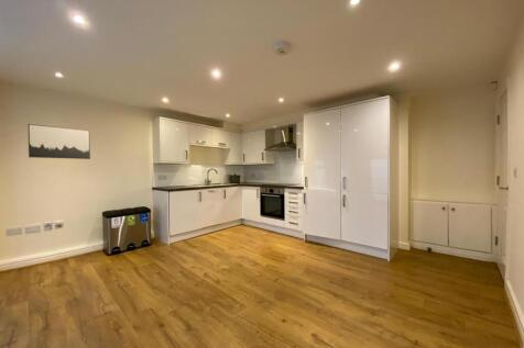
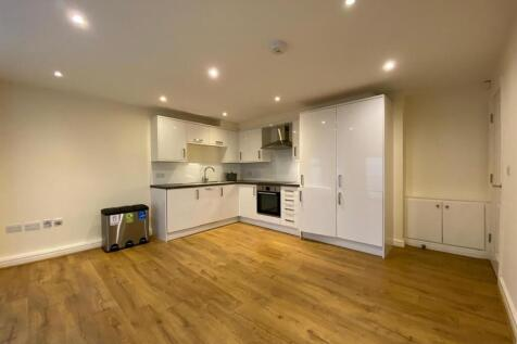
- wall art (61, 143)
